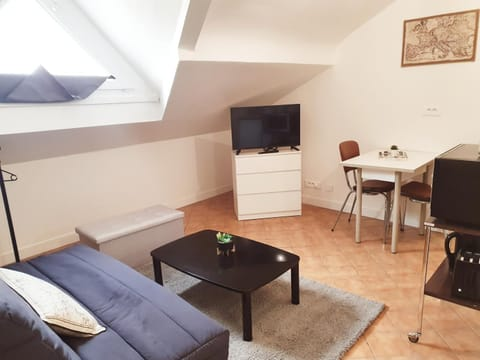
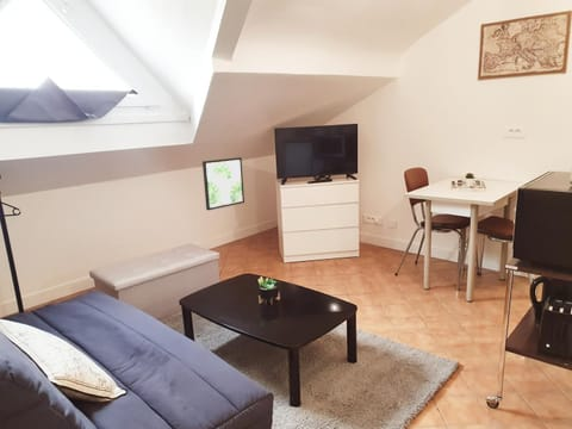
+ wall art (224, 182)
